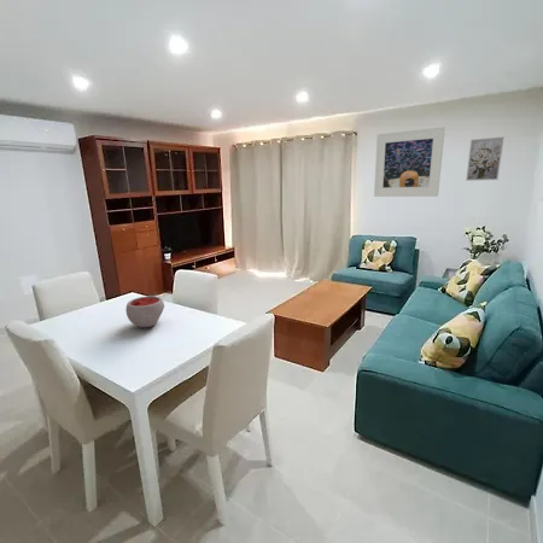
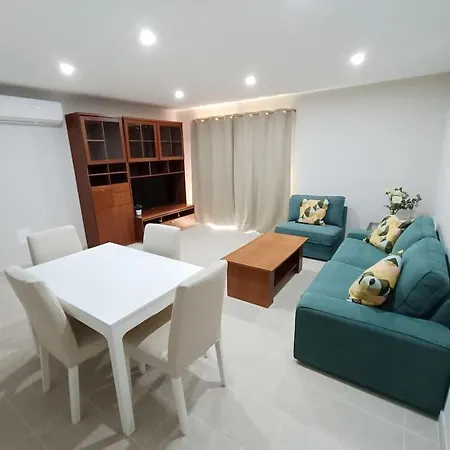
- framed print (407, 164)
- bowl (146, 311)
- wall art (484, 159)
